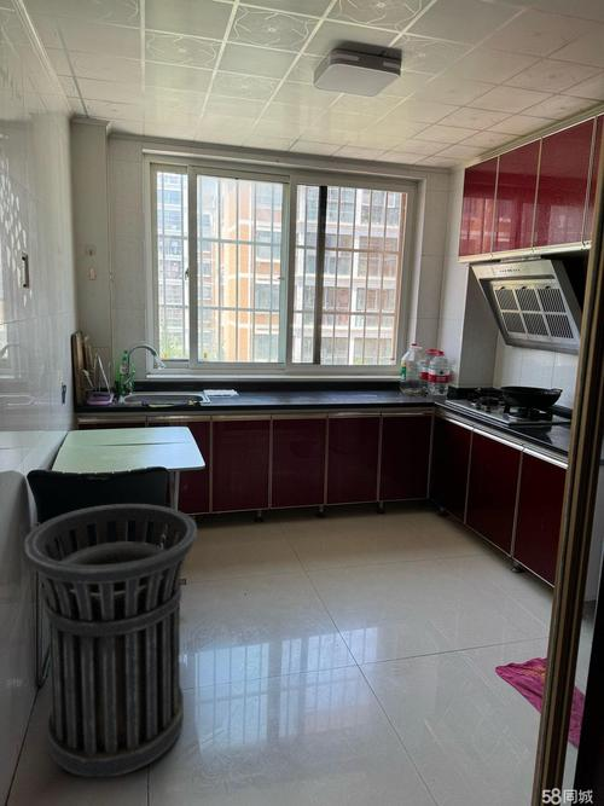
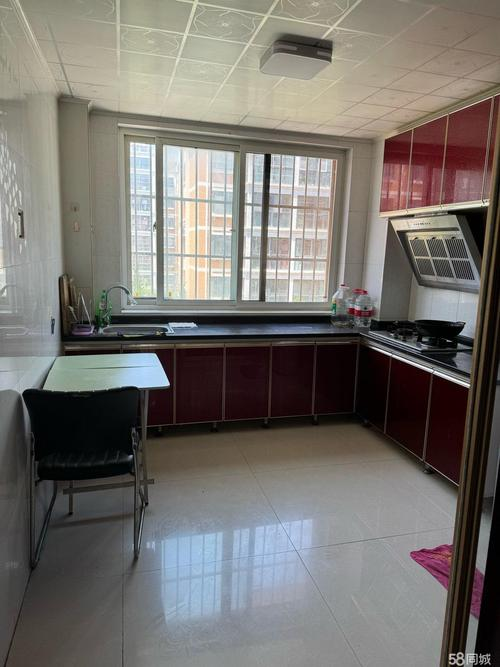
- trash can (116, 633)
